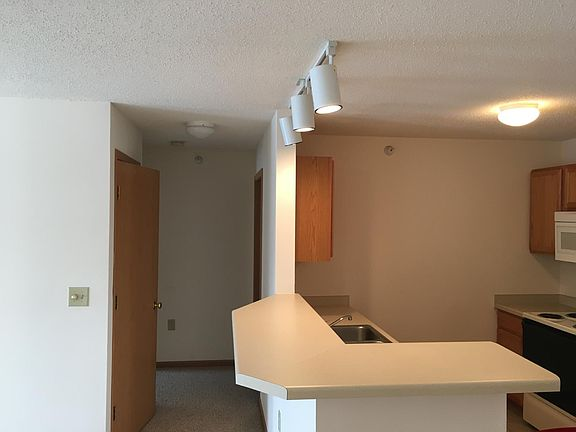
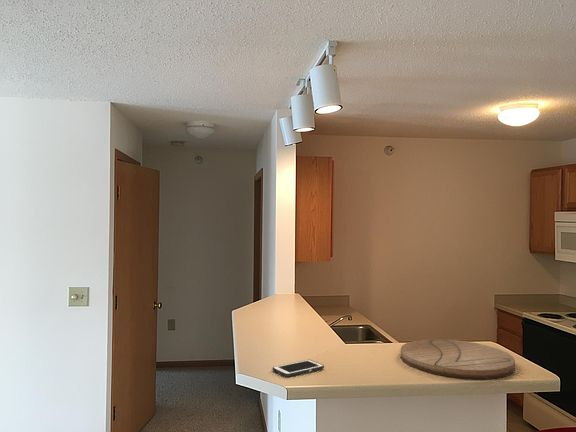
+ cutting board (455, 357)
+ cell phone (298, 367)
